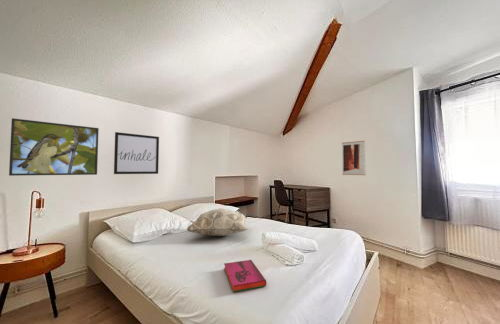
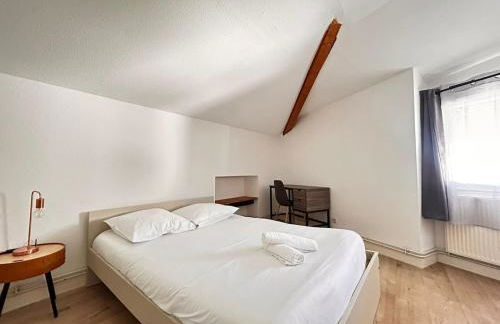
- decorative pillow (220, 221)
- hardback book (243, 273)
- wall art (137, 154)
- wall art (353, 158)
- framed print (58, 149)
